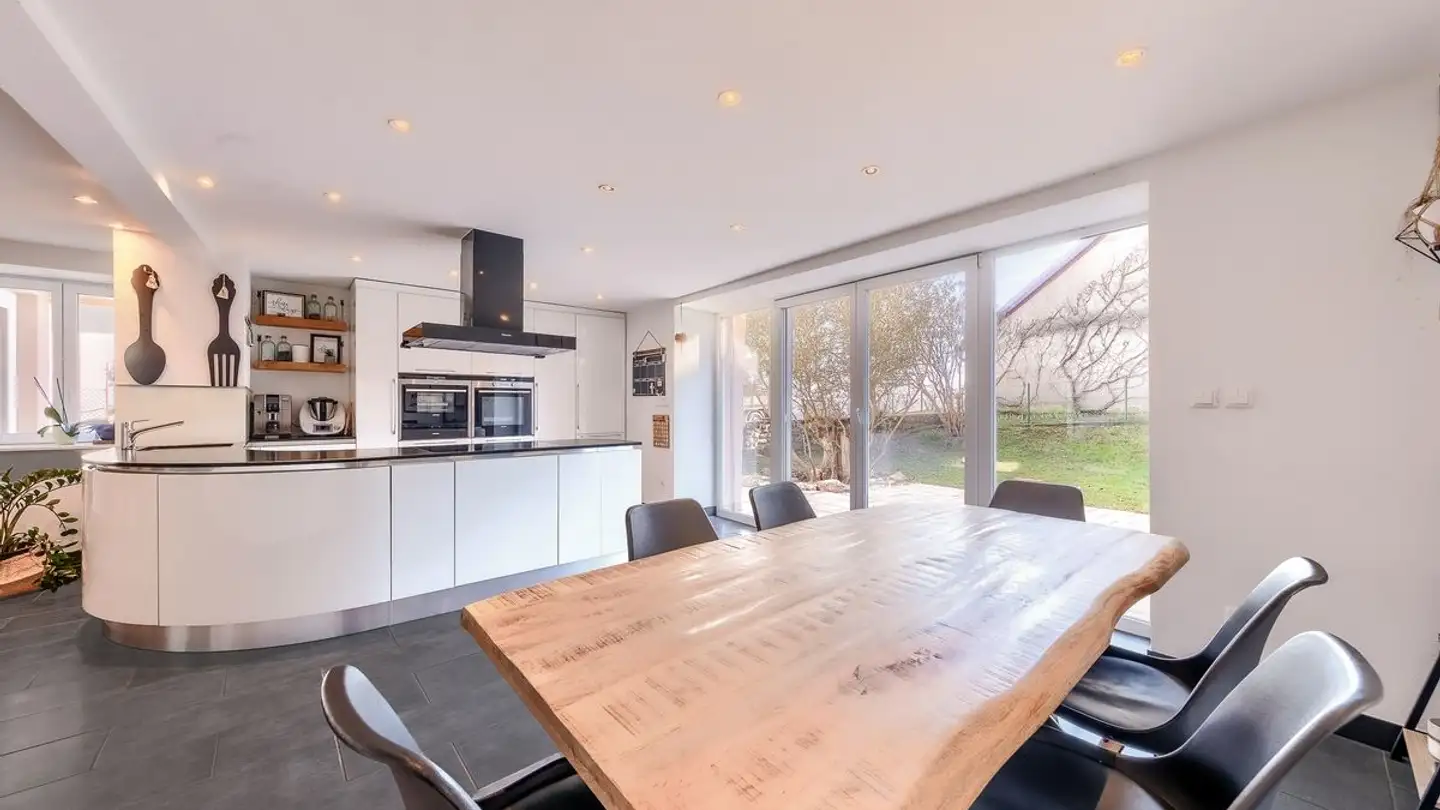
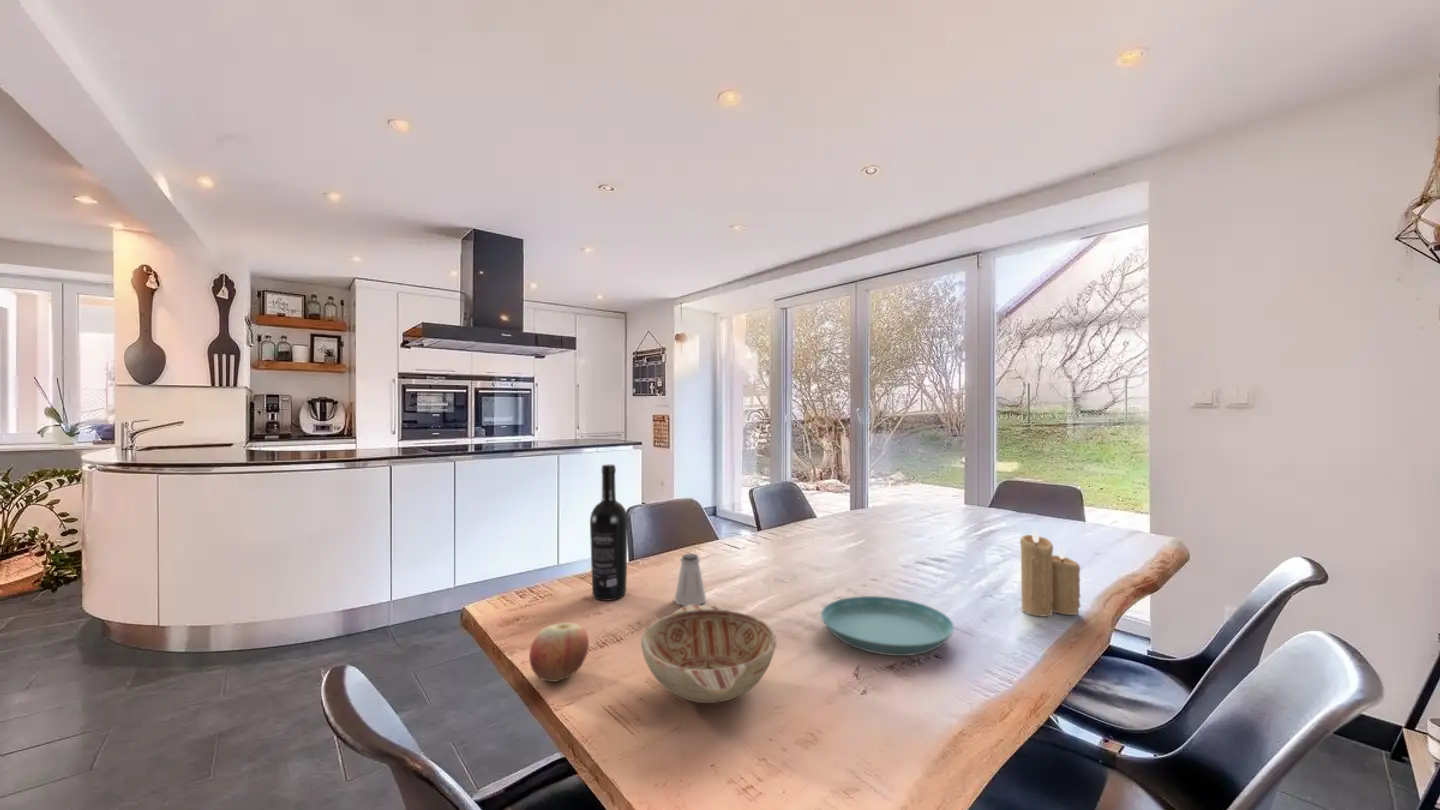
+ wine bottle (609, 530)
+ candle (1050, 569)
+ decorative bowl (709, 660)
+ saucer (885, 625)
+ apple (560, 649)
+ saltshaker (690, 577)
